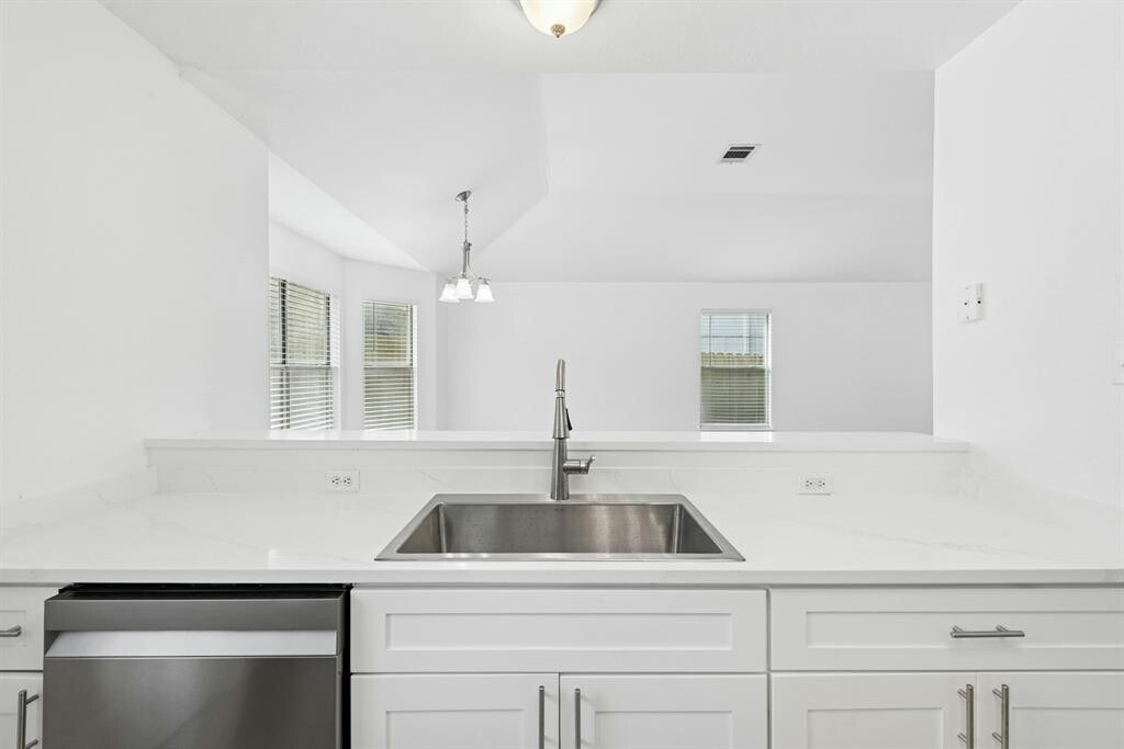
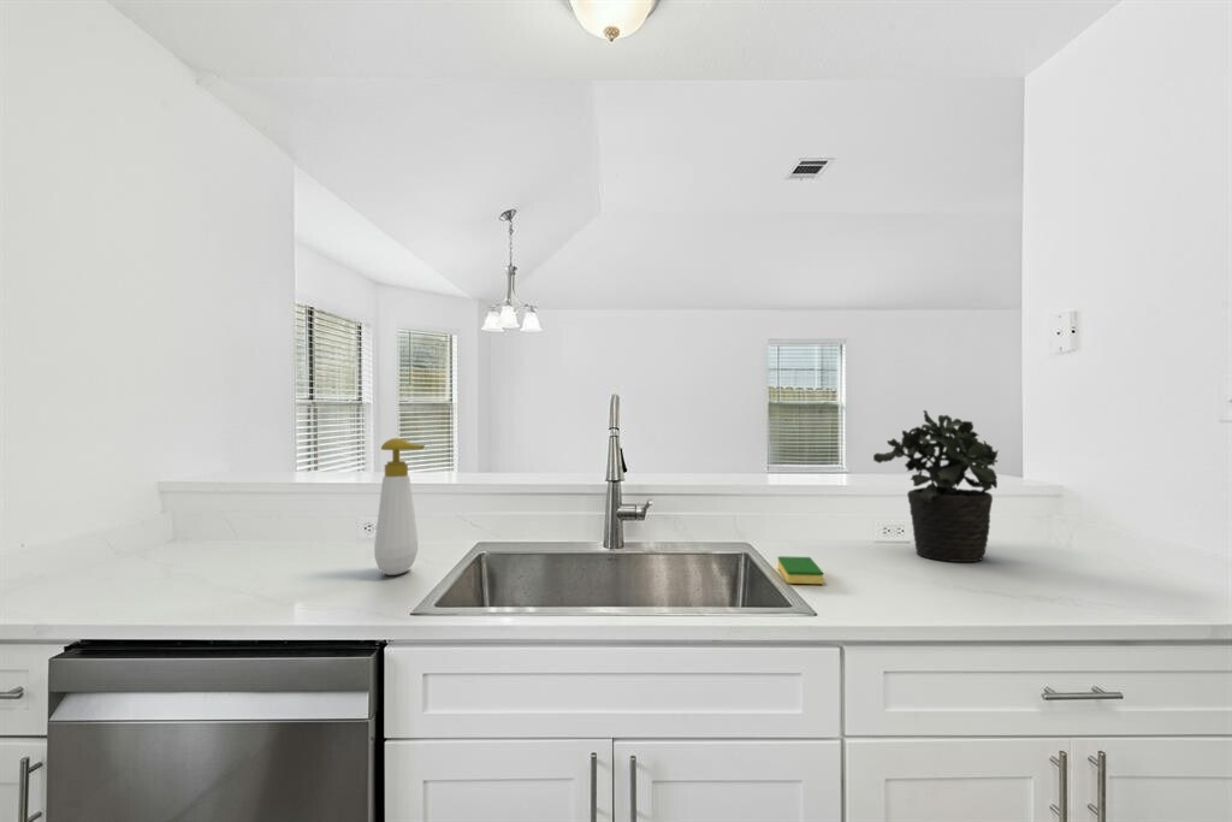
+ dish sponge (799, 569)
+ potted plant (941, 481)
+ soap bottle (401, 504)
